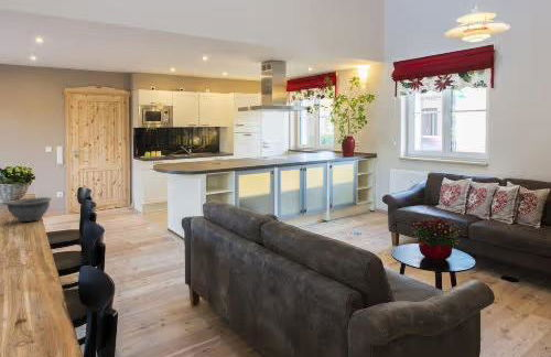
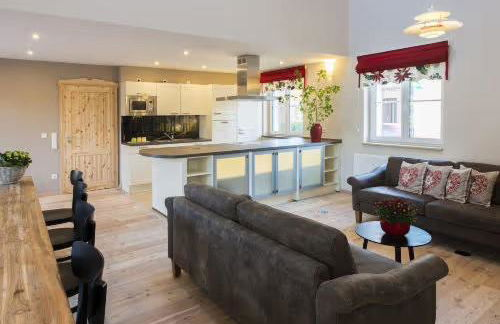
- bowl (29, 209)
